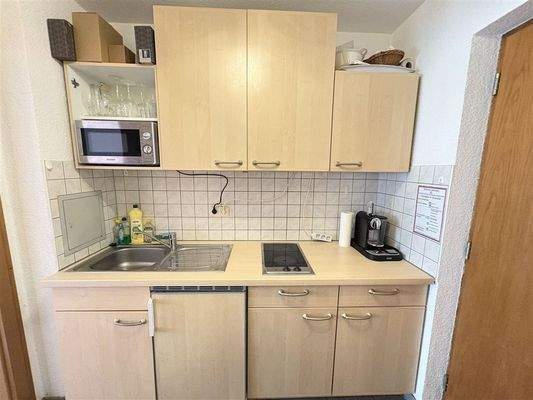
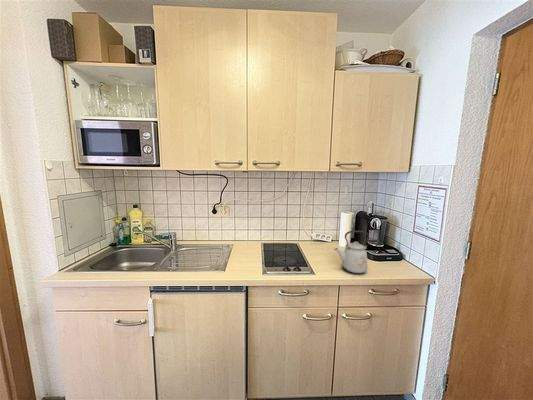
+ kettle (351, 250)
